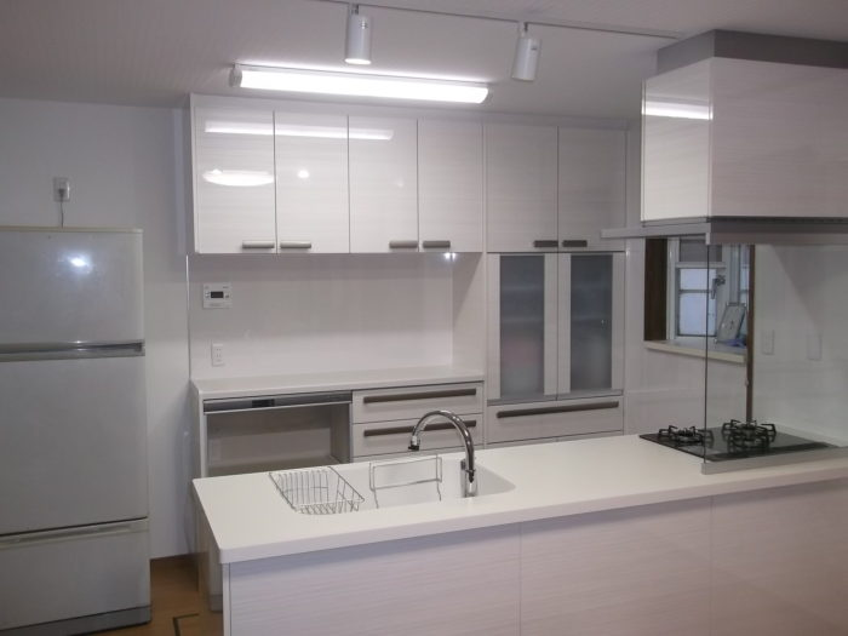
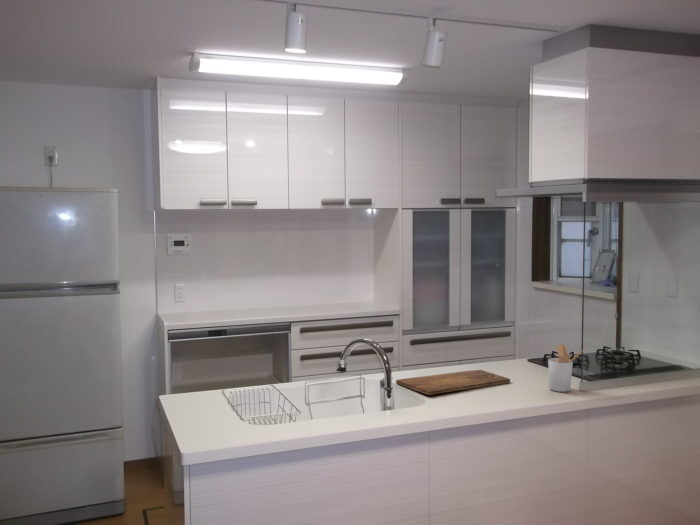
+ utensil holder (566, 368)
+ cutting board (454, 381)
